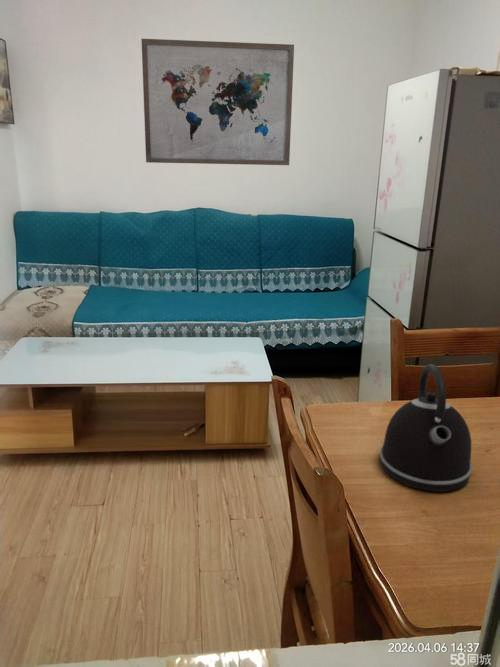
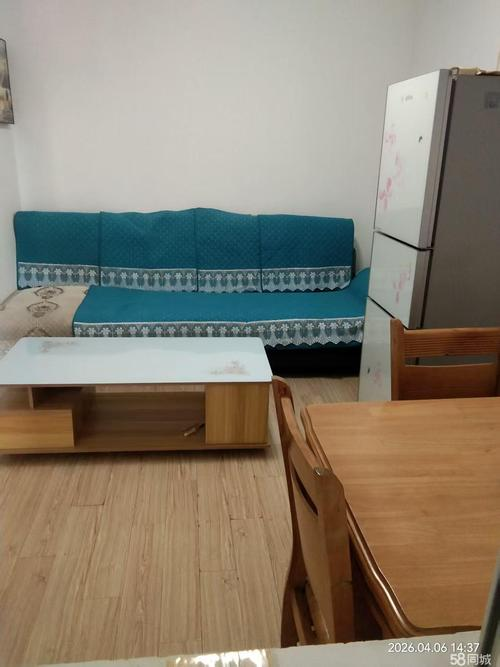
- wall art (218, 104)
- kettle (430, 419)
